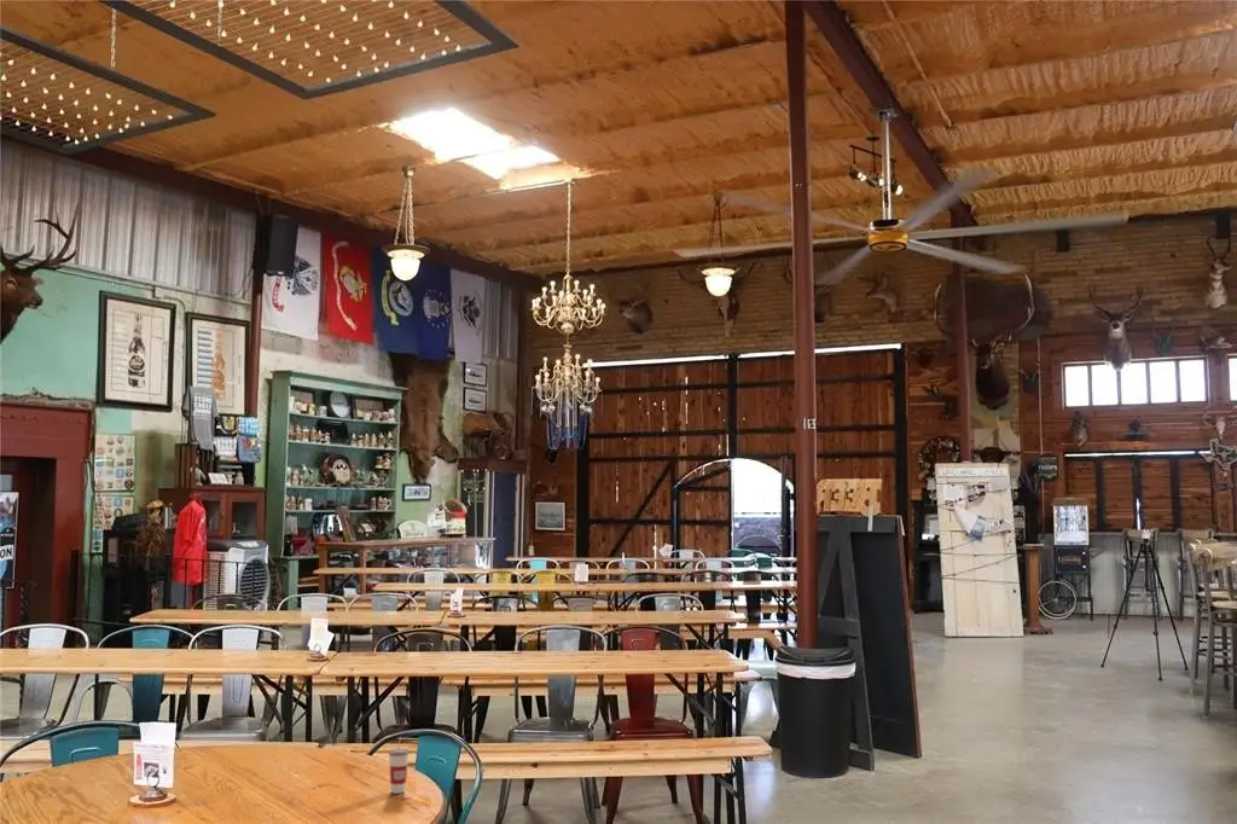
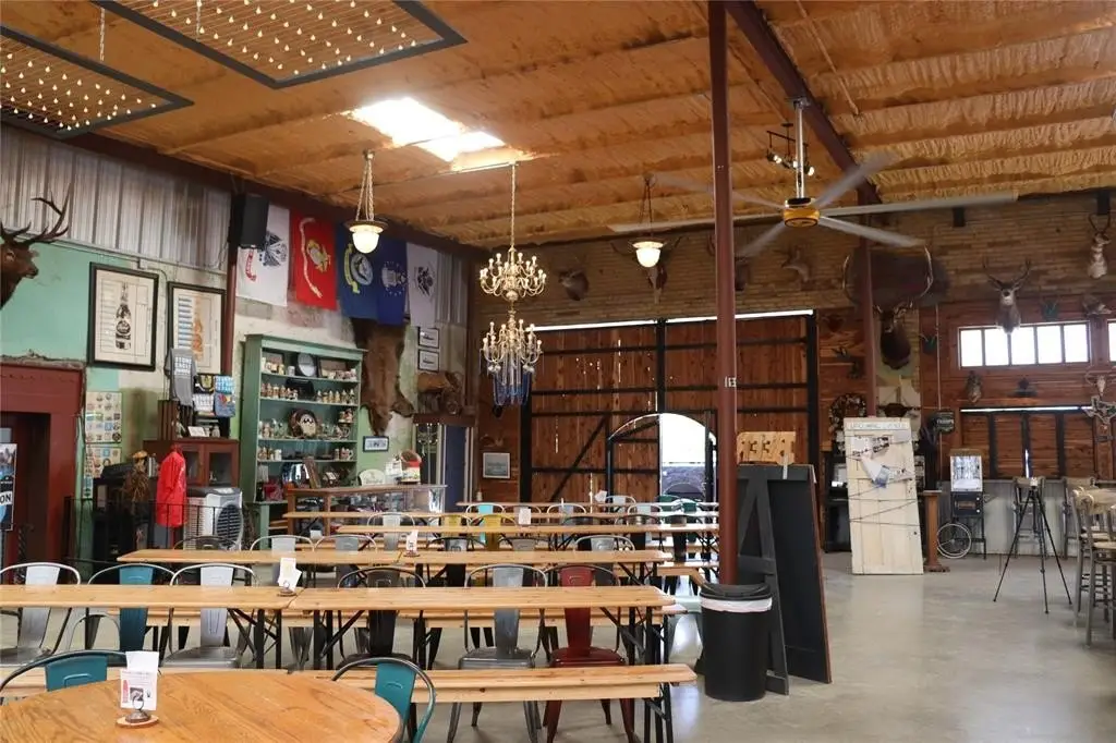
- cup (397, 764)
